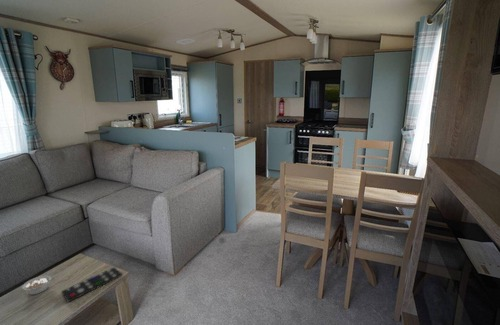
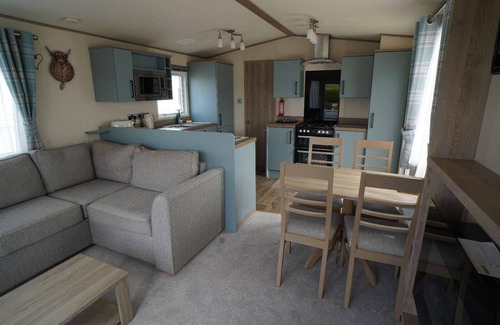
- legume (38, 284)
- remote control (93, 282)
